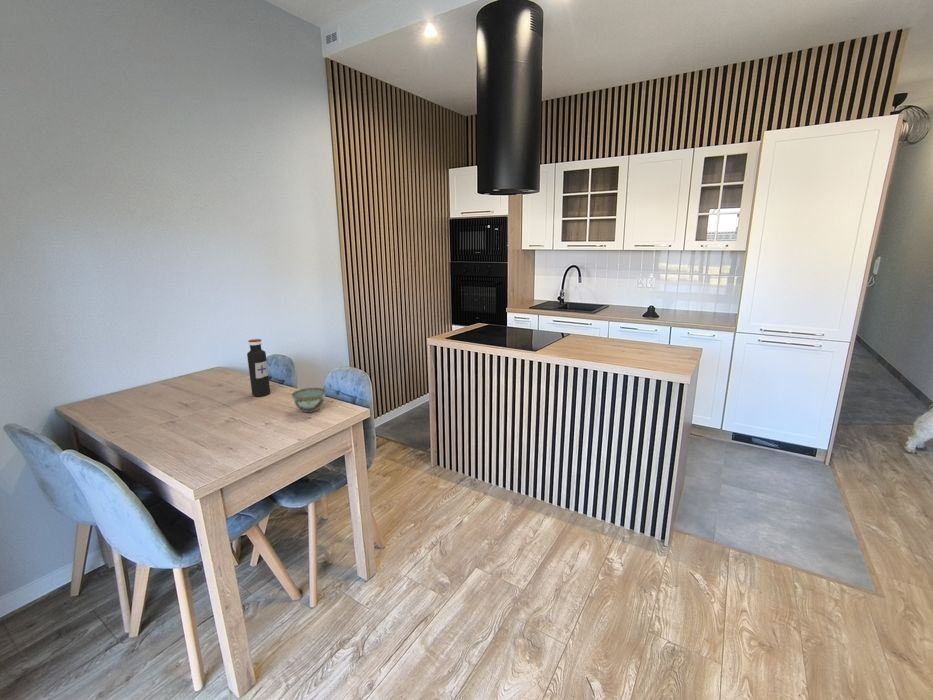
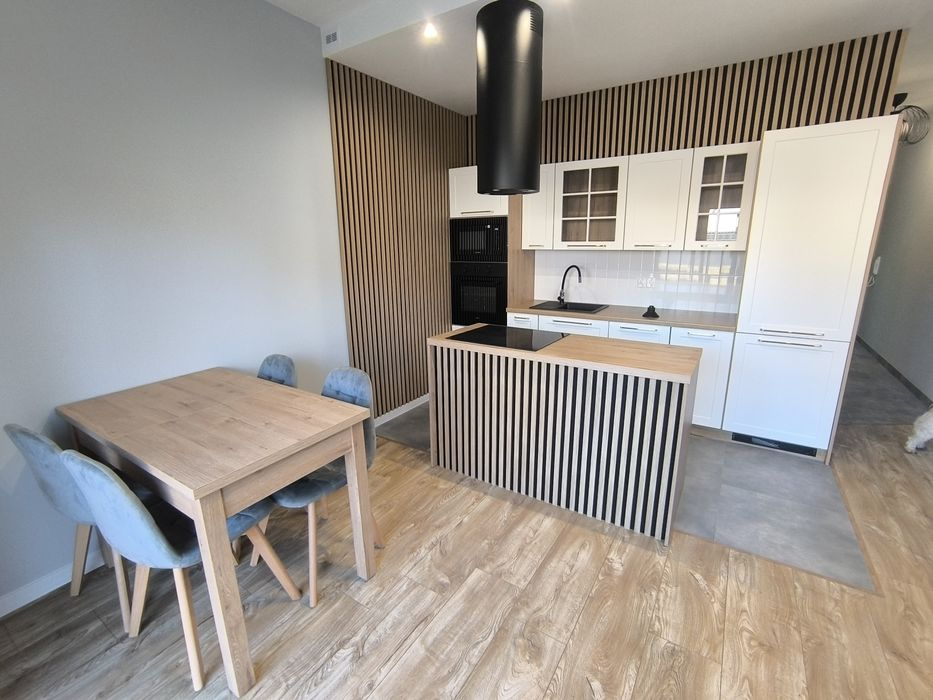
- water bottle (258, 367)
- bowl (309, 401)
